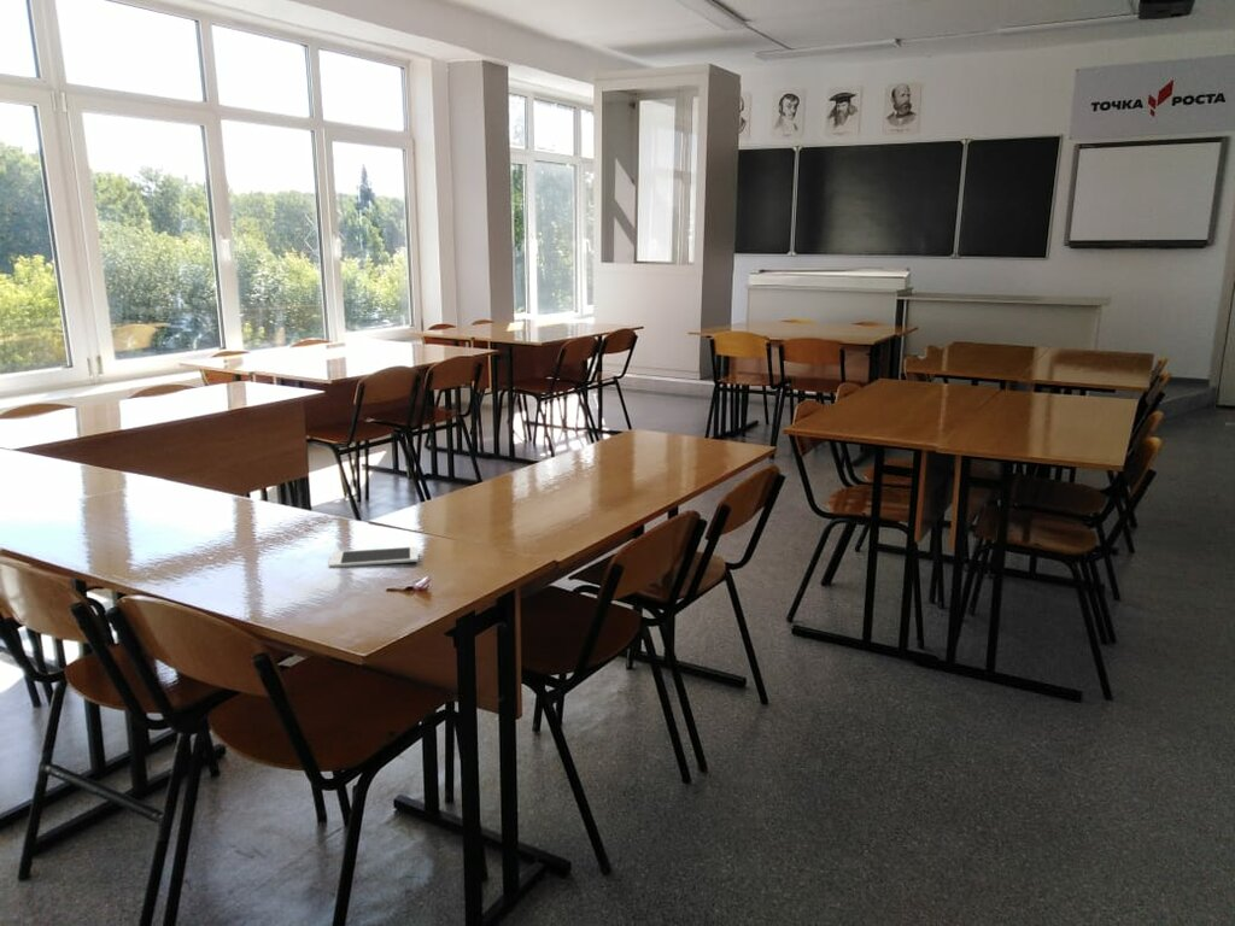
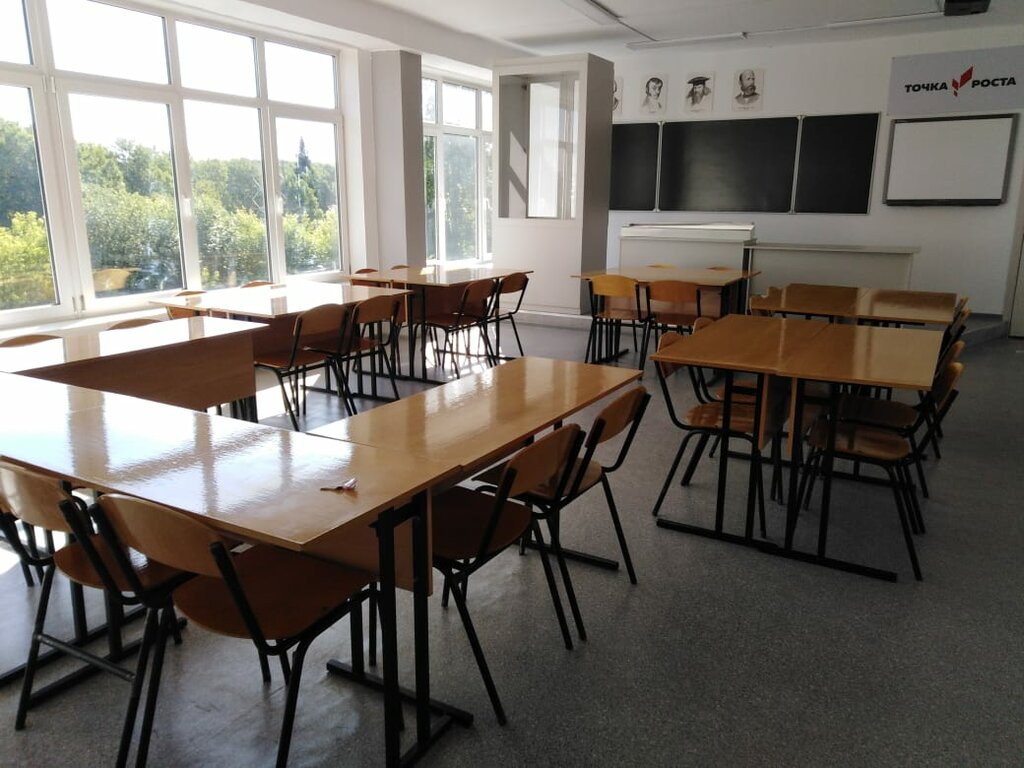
- cell phone (374, 556)
